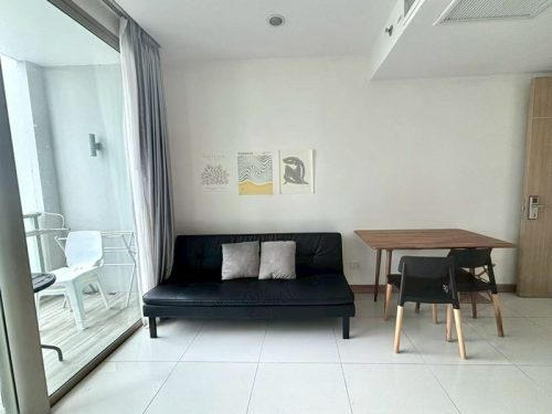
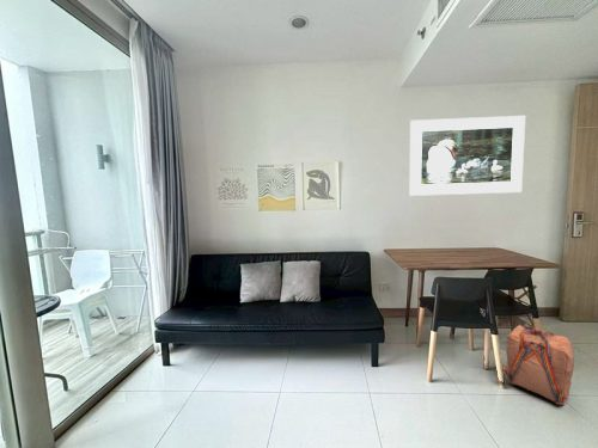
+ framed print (465, 157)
+ backpack (538, 361)
